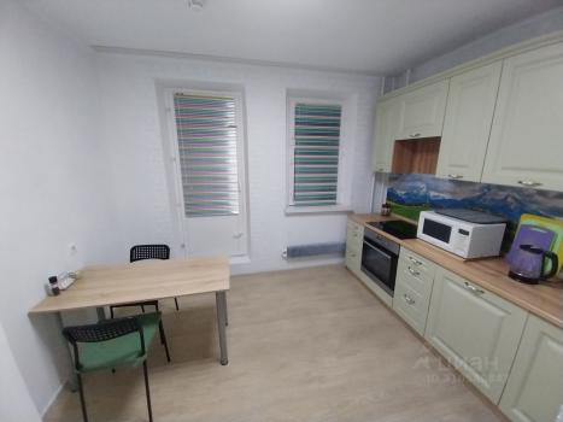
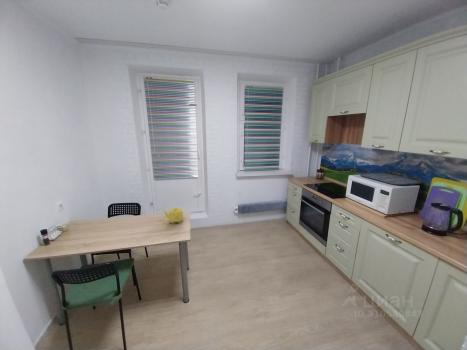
+ teapot (173, 215)
